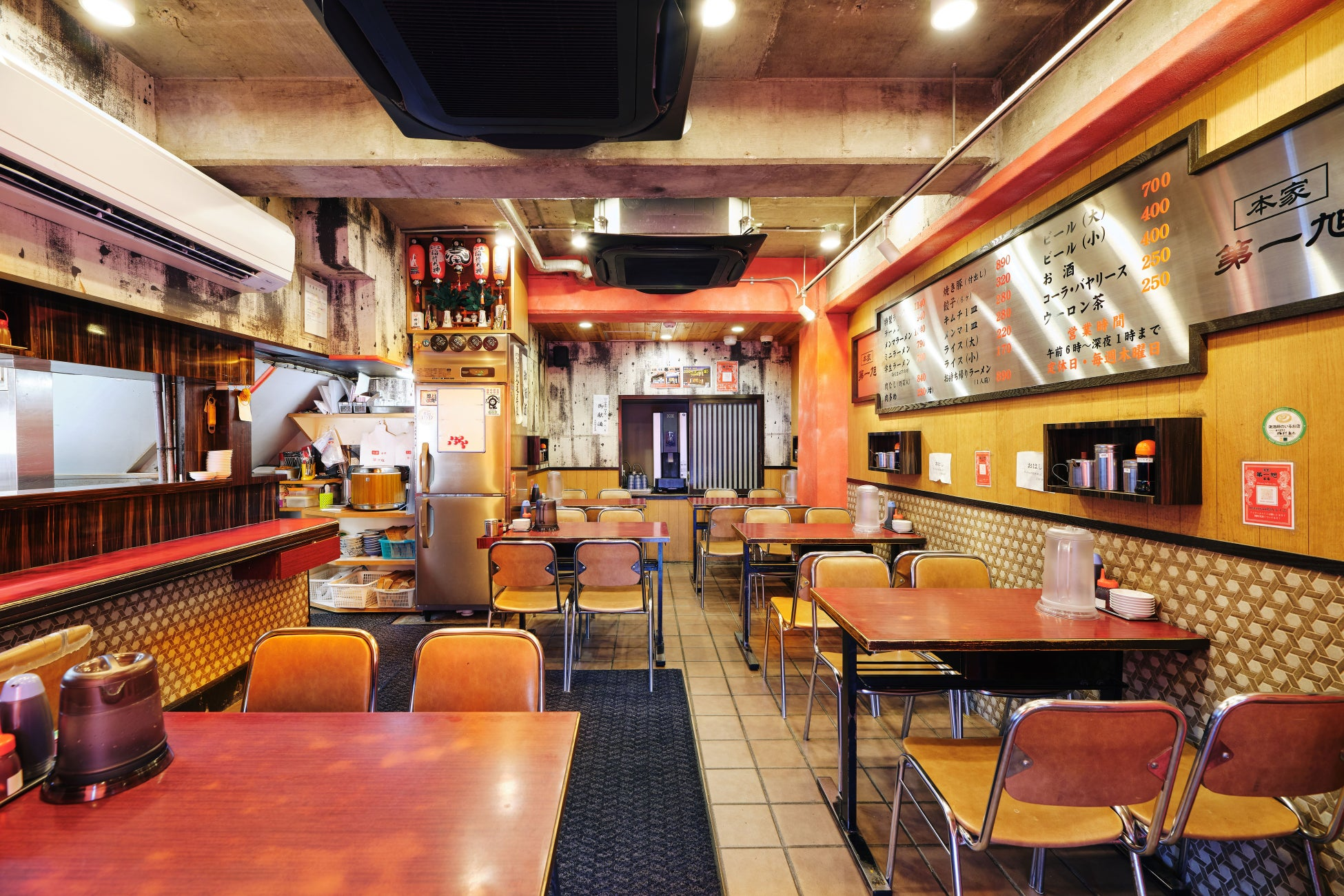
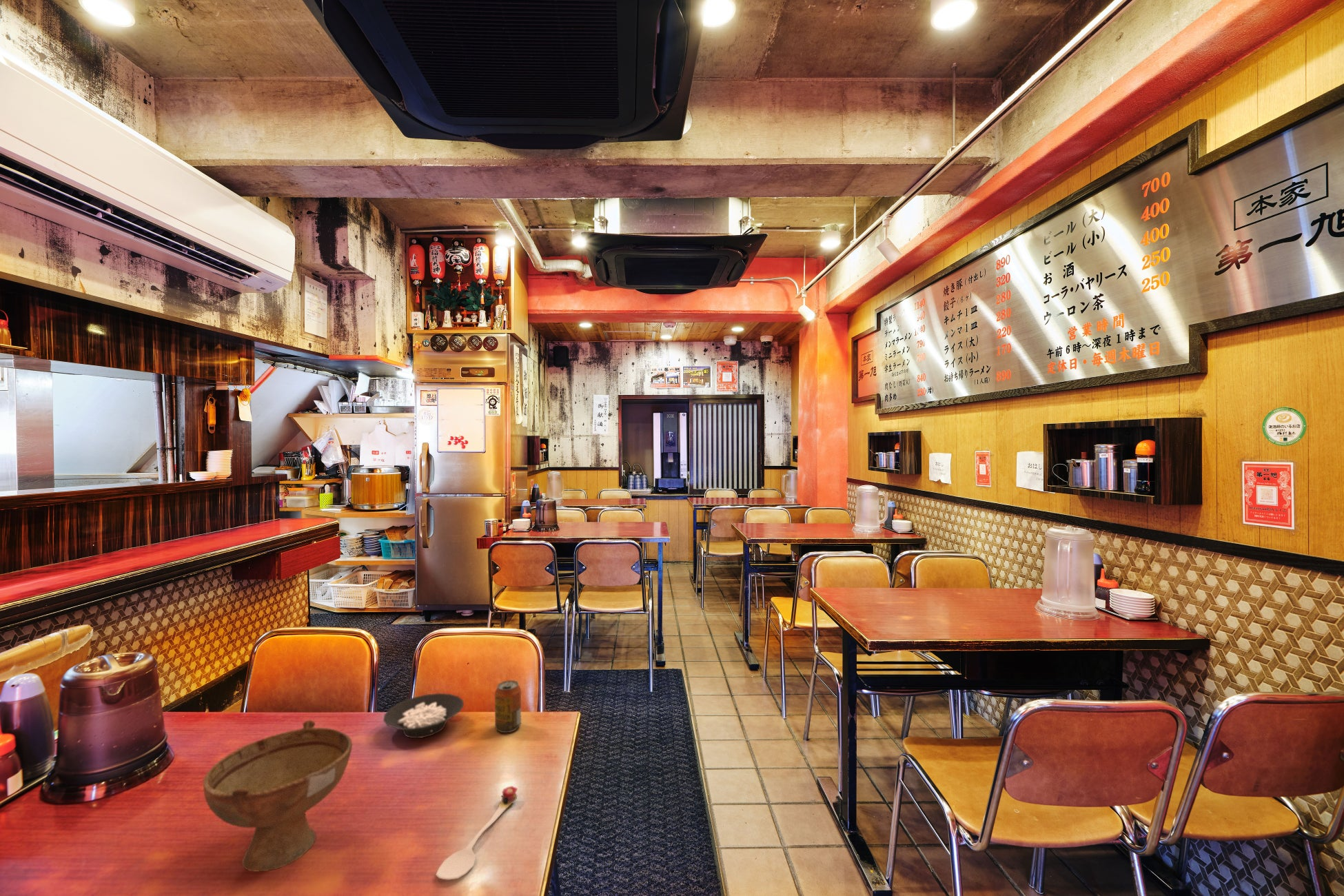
+ spoon (482, 830)
+ cereal bowl (425, 719)
+ beverage can (508, 706)
+ bowl (282, 800)
